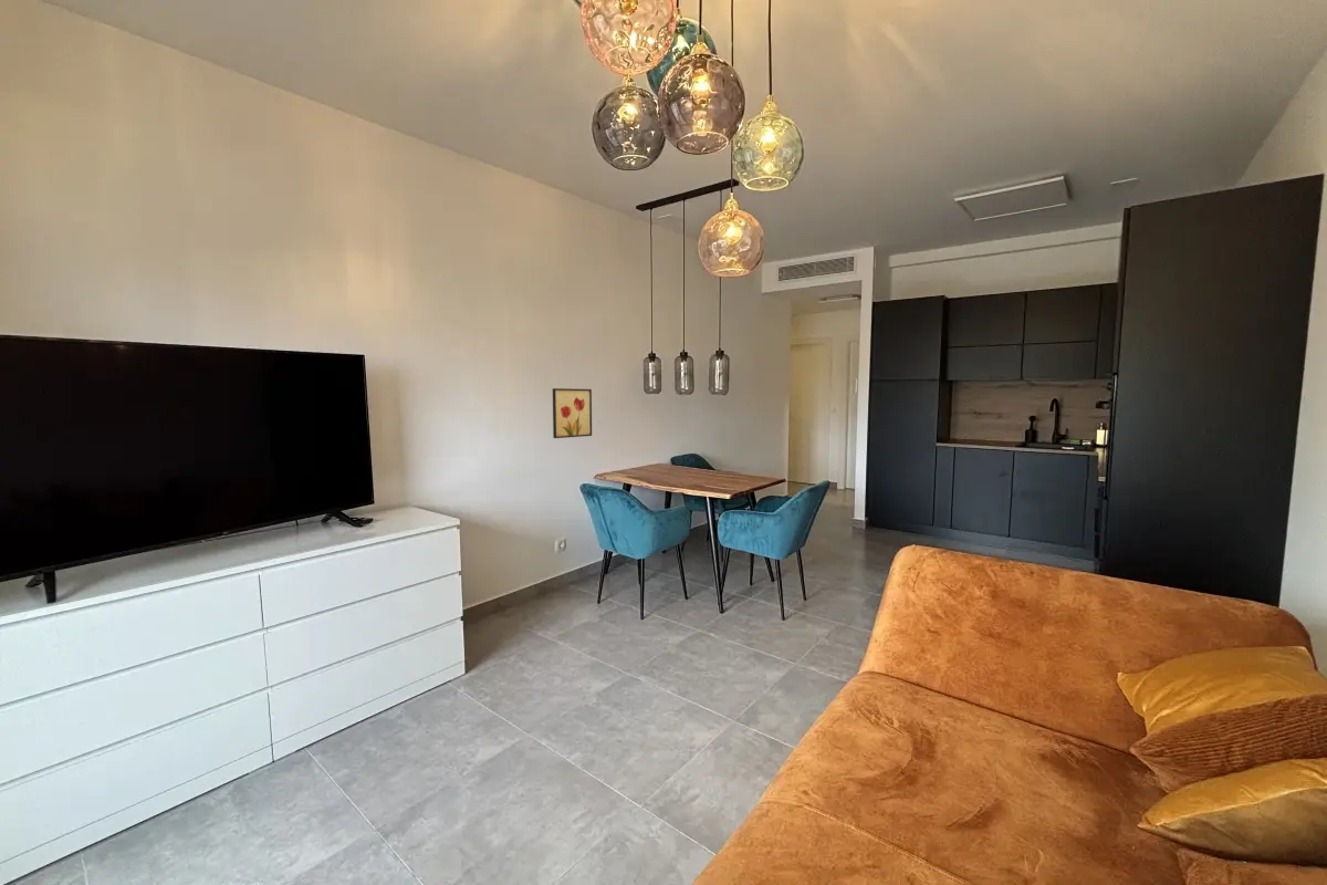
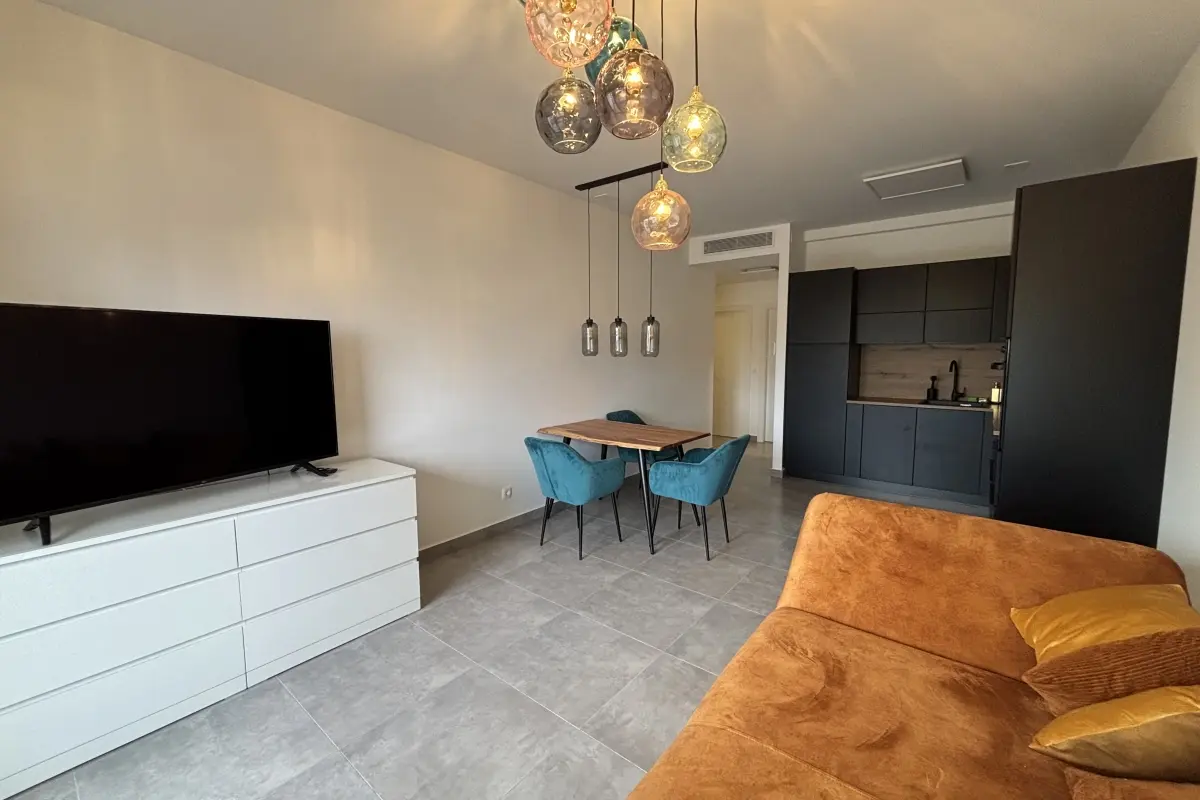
- wall art (572, 413)
